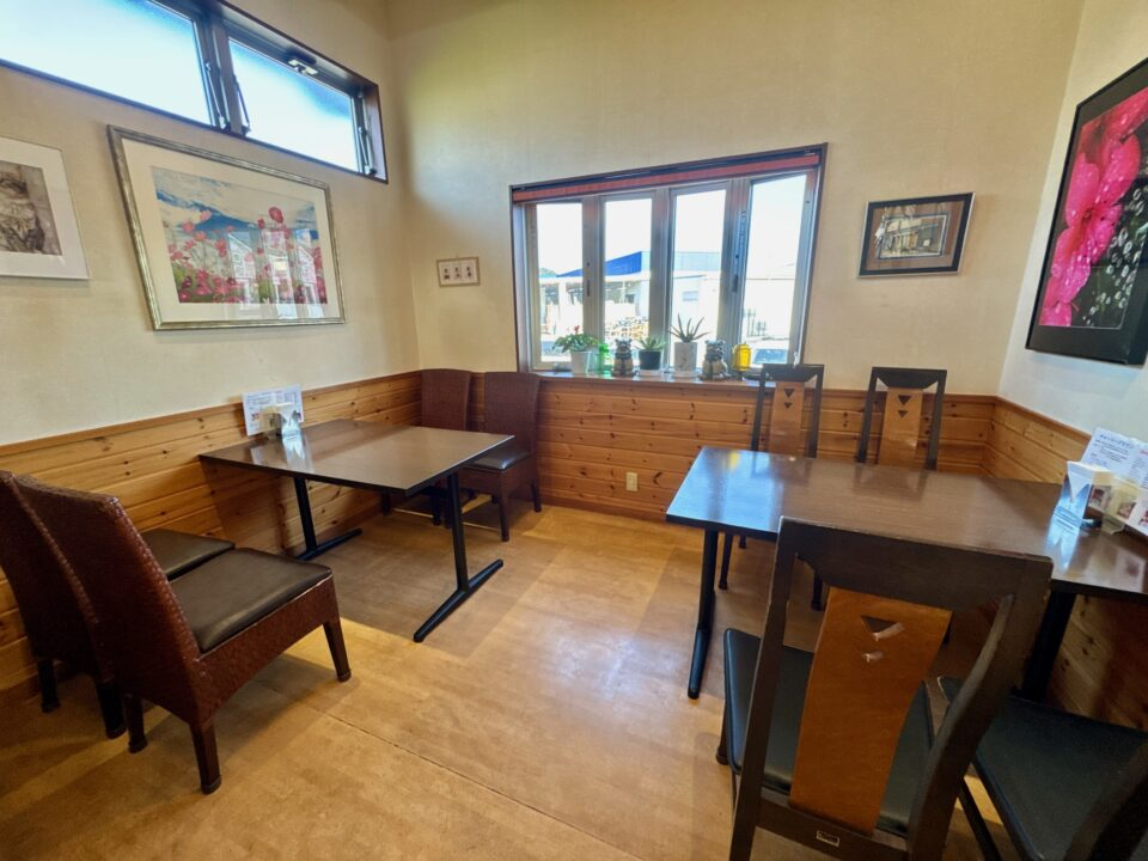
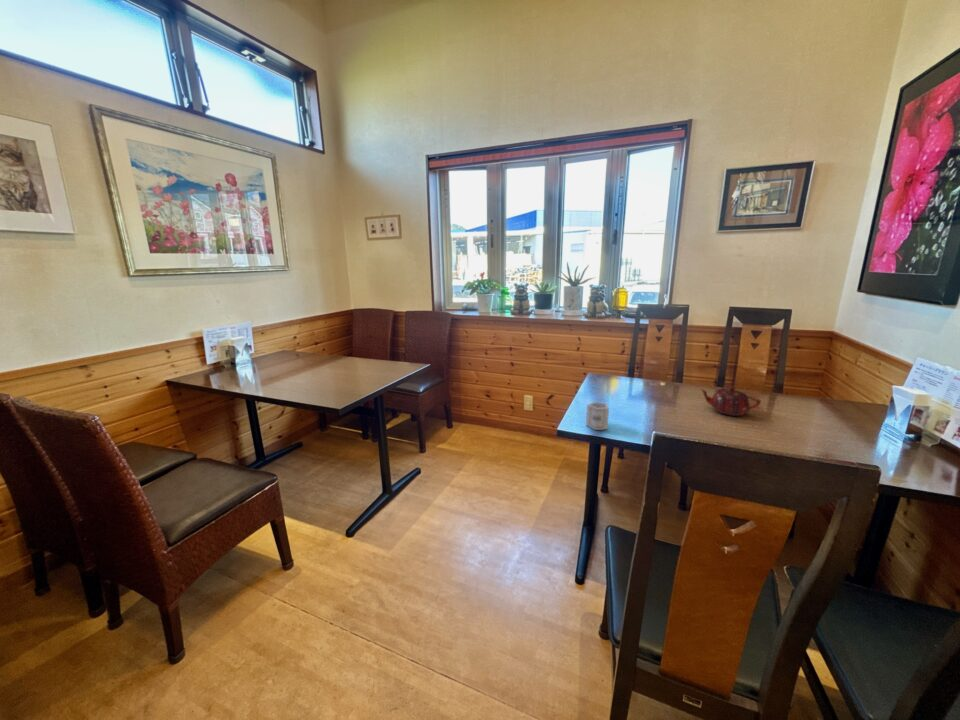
+ teapot (728, 398)
+ cup (598, 415)
